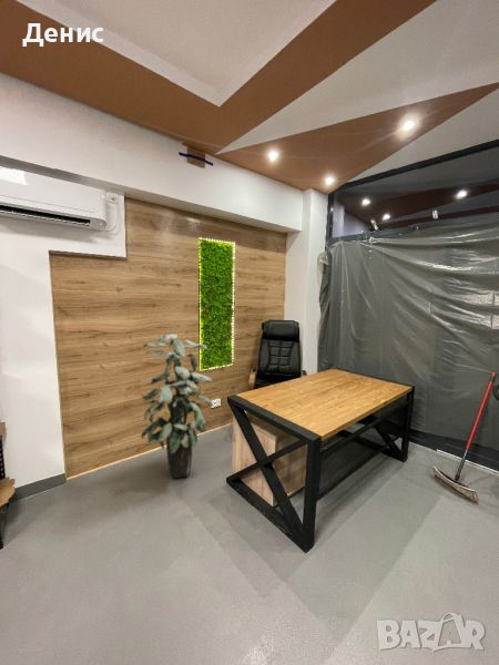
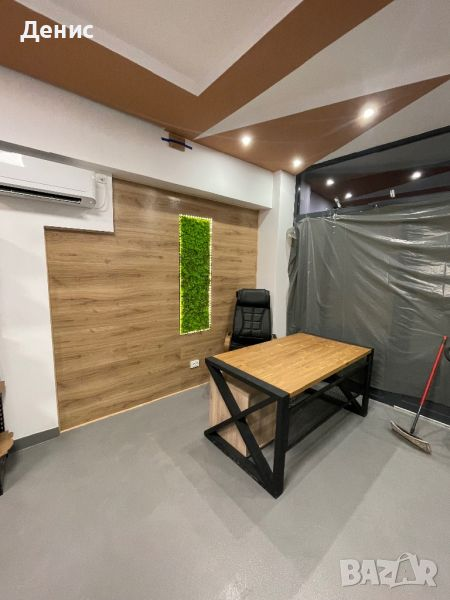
- indoor plant (174, 402)
